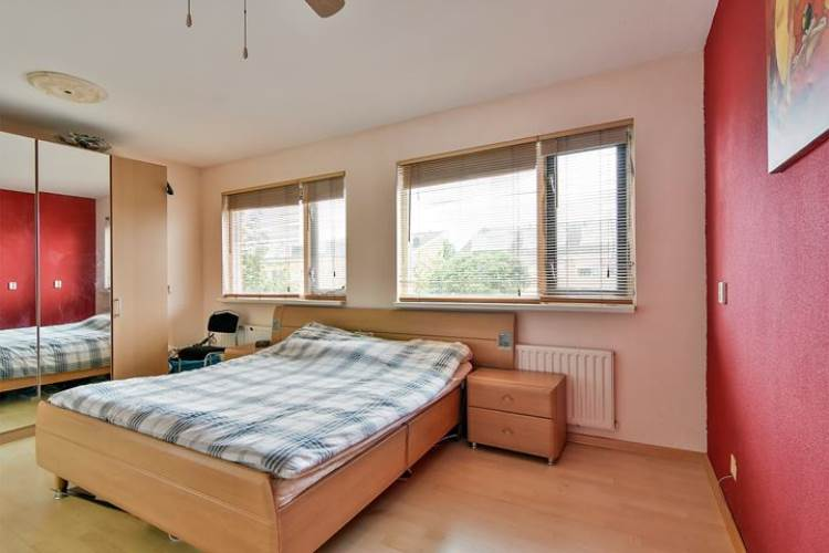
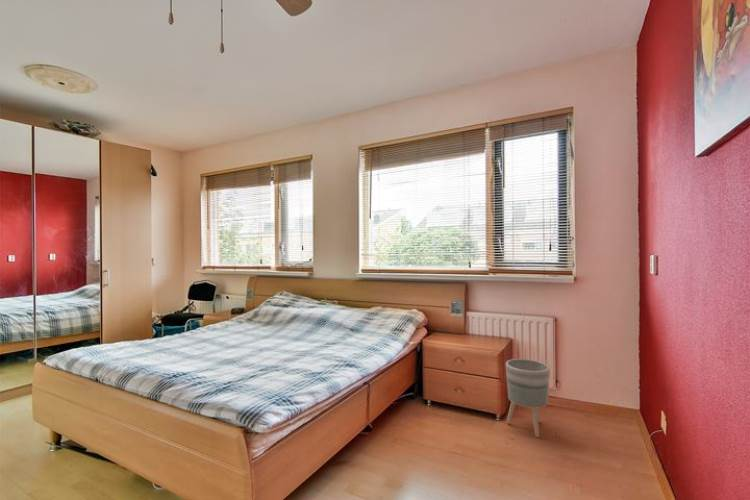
+ planter (527, 395)
